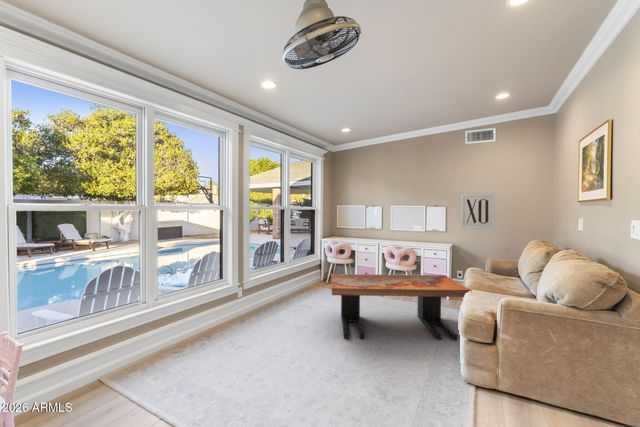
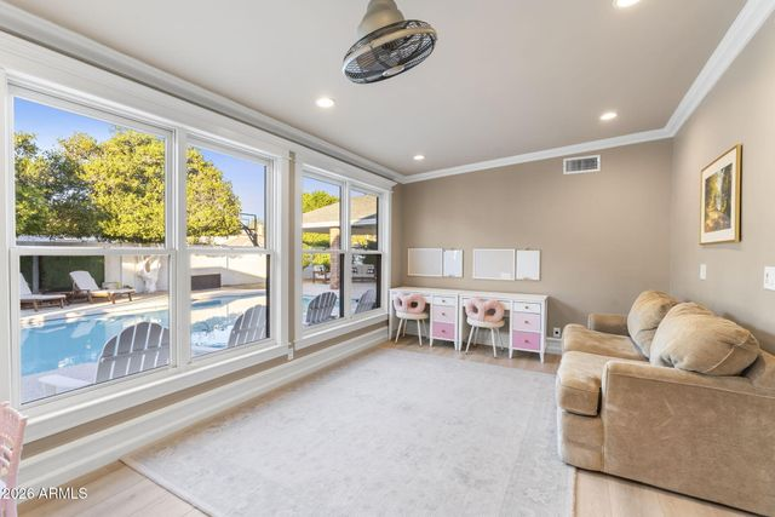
- coffee table (393, 295)
- wall art (477, 211)
